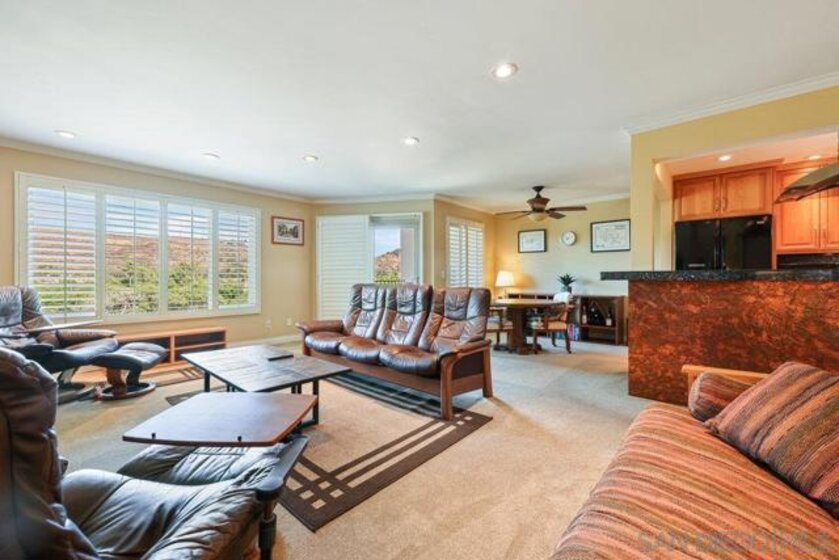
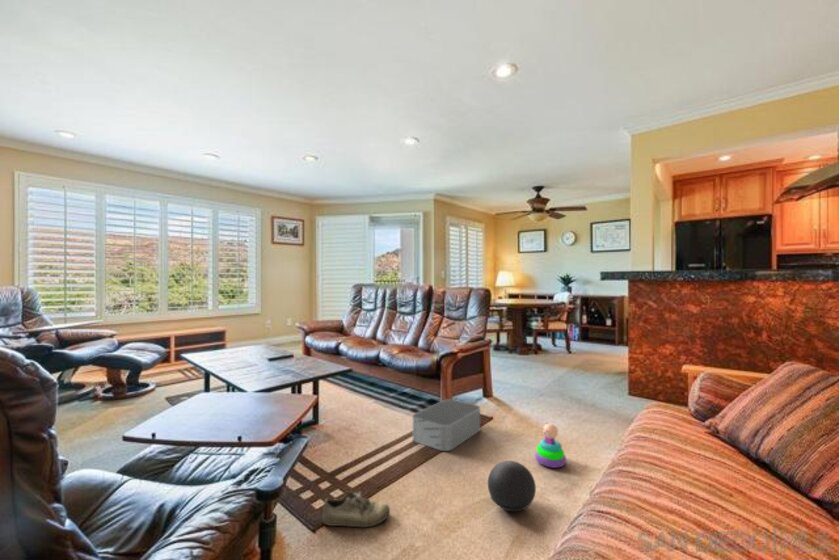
+ ball (511, 485)
+ shoe (356, 507)
+ stacking toy (550, 442)
+ storage bin (447, 422)
